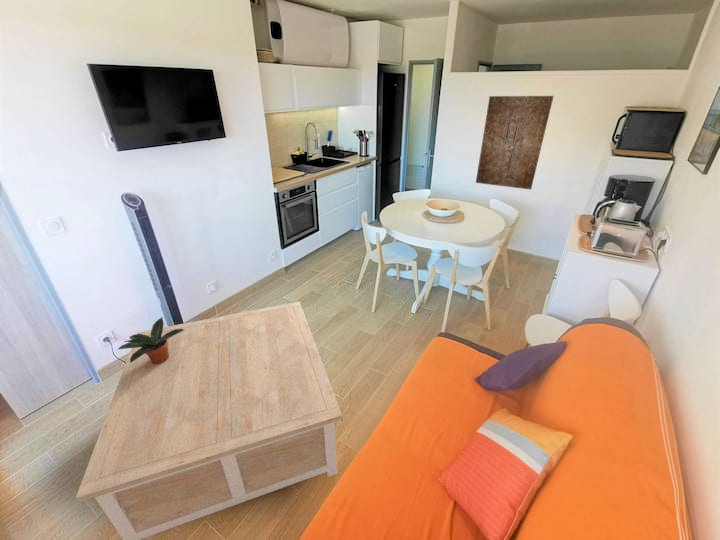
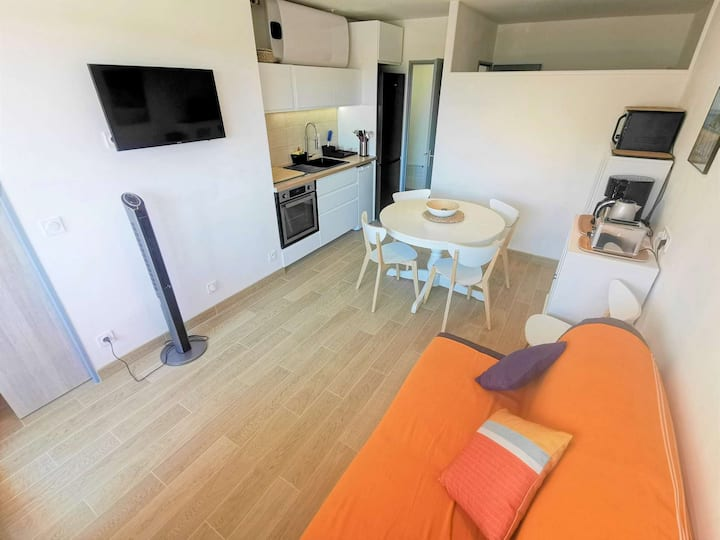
- potted plant (152, 341)
- wall art (510, 143)
- coffee table (232, 398)
